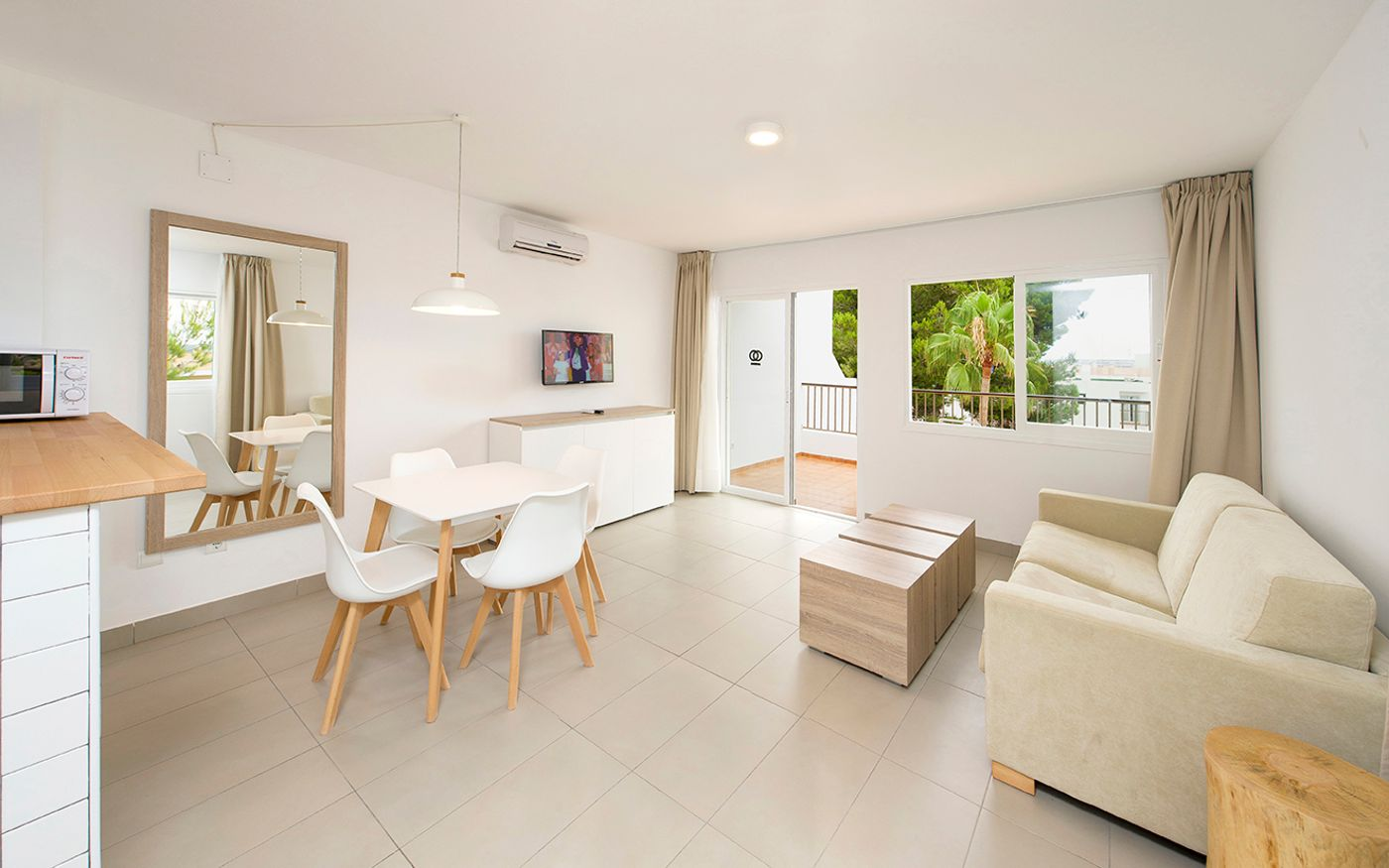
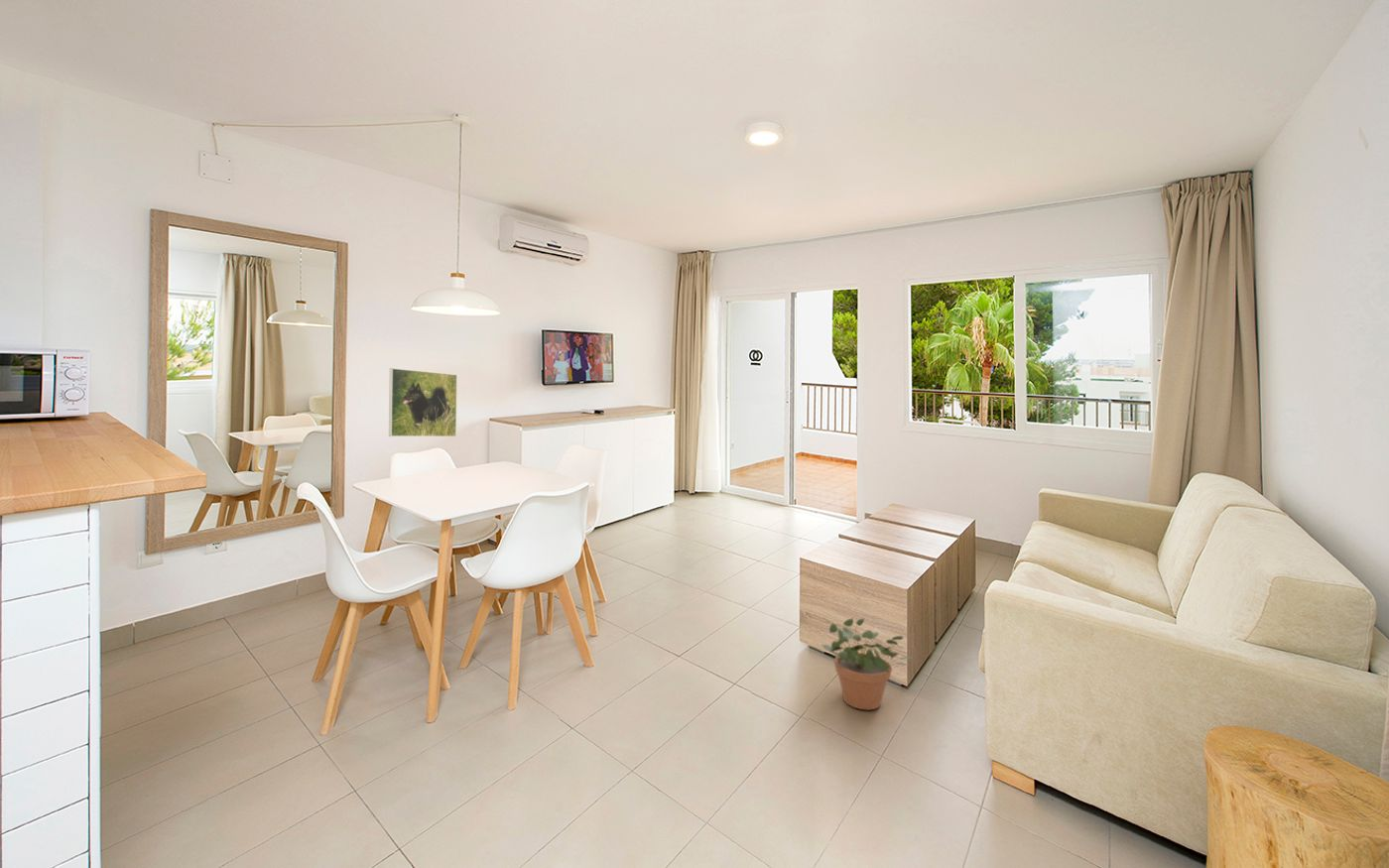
+ potted plant (869, 665)
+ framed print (424, 404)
